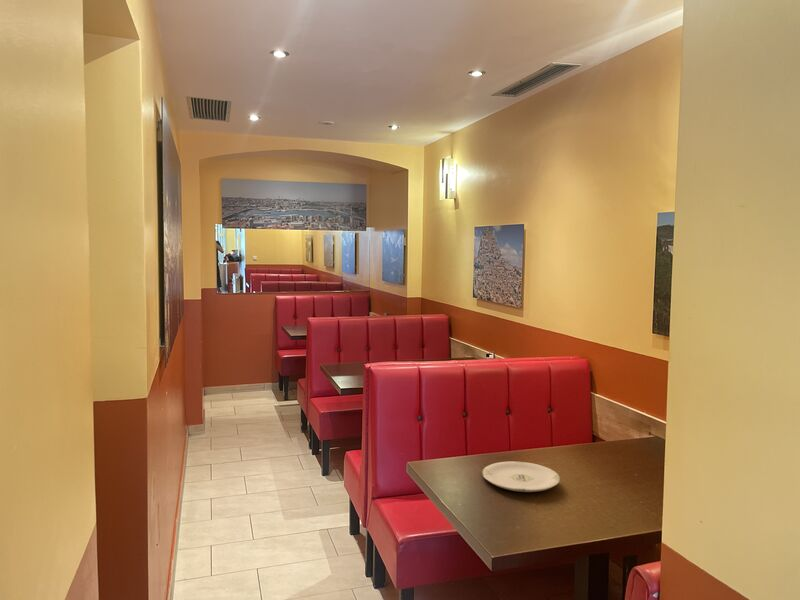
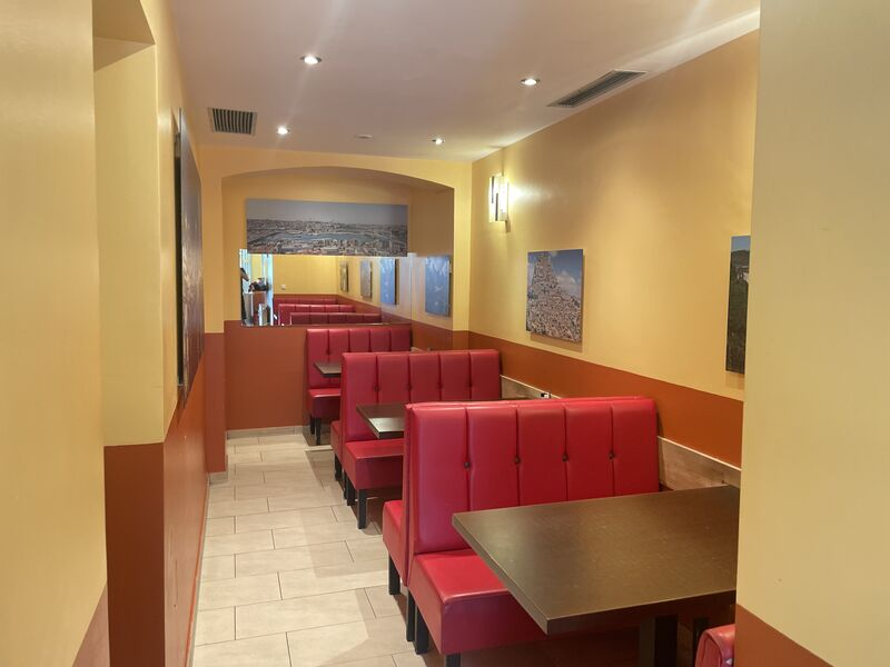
- plate (520, 477)
